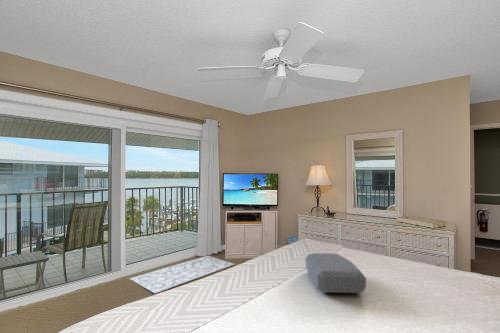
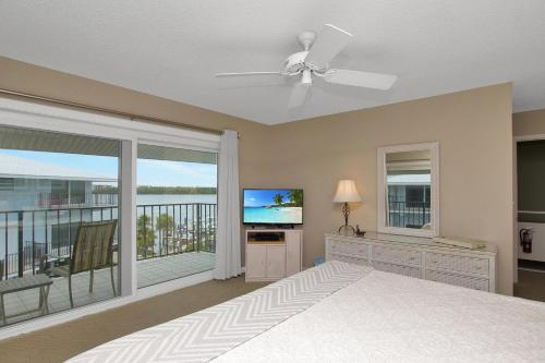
- cushion (332, 271)
- rug (186, 270)
